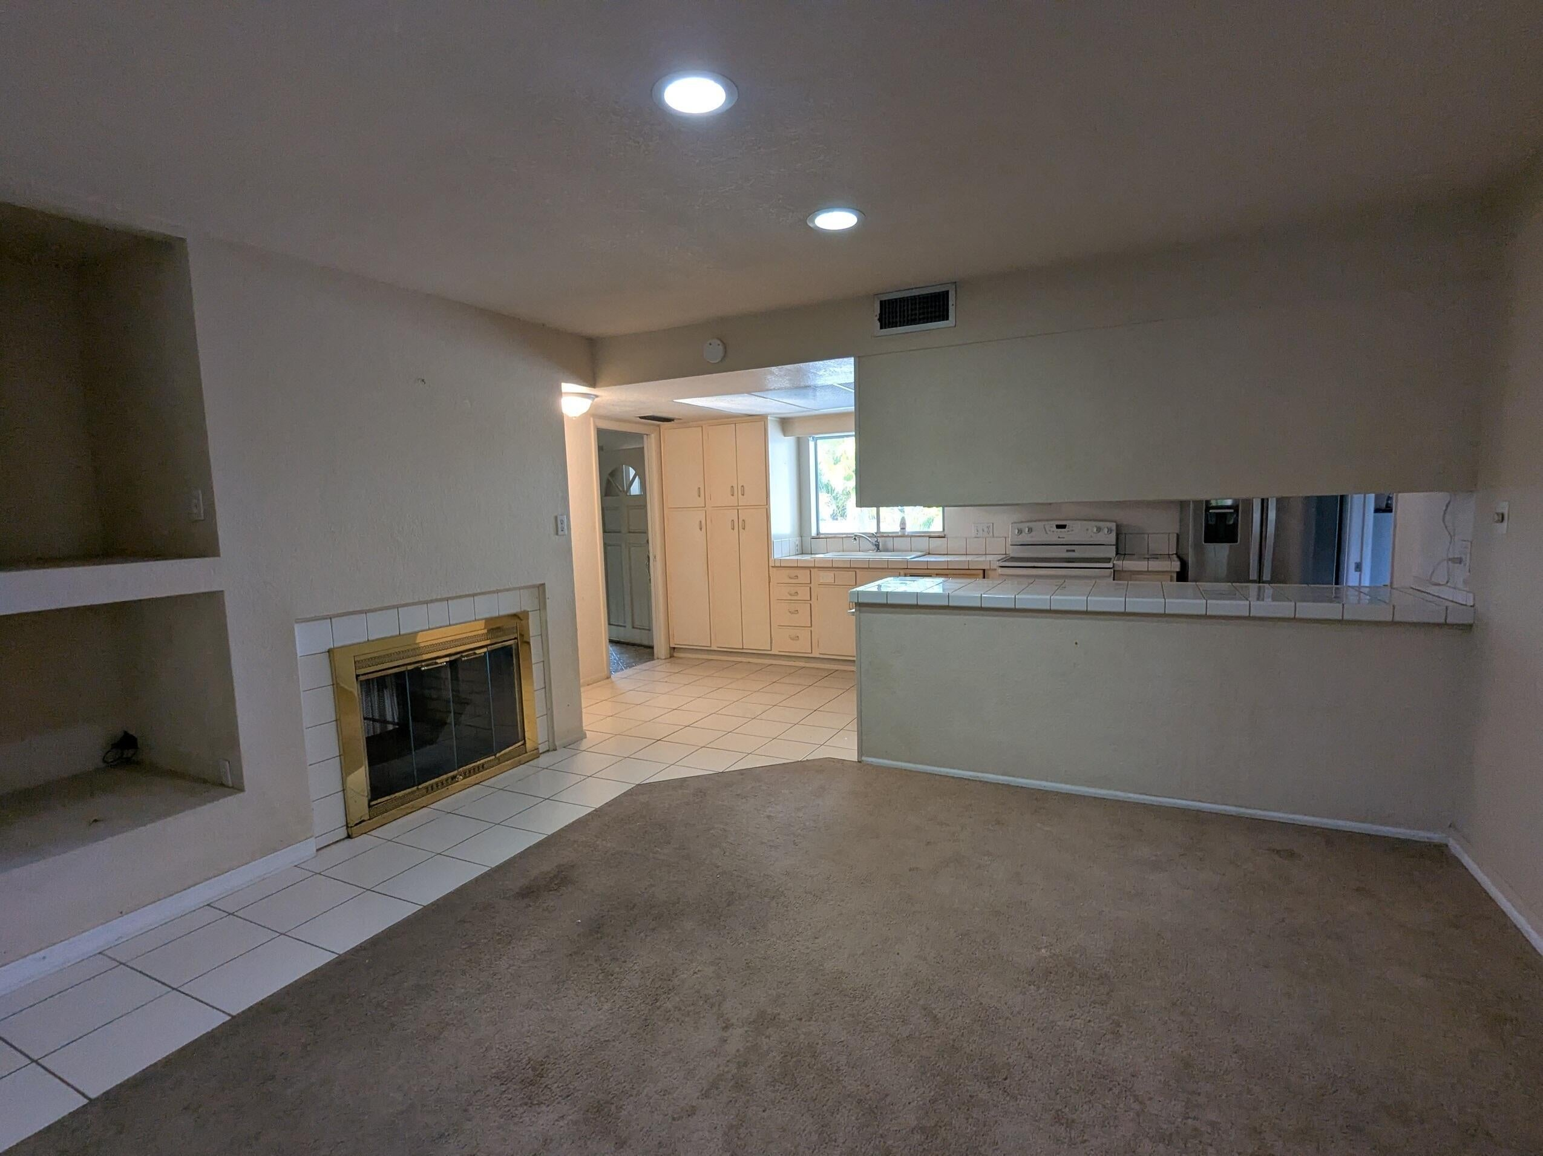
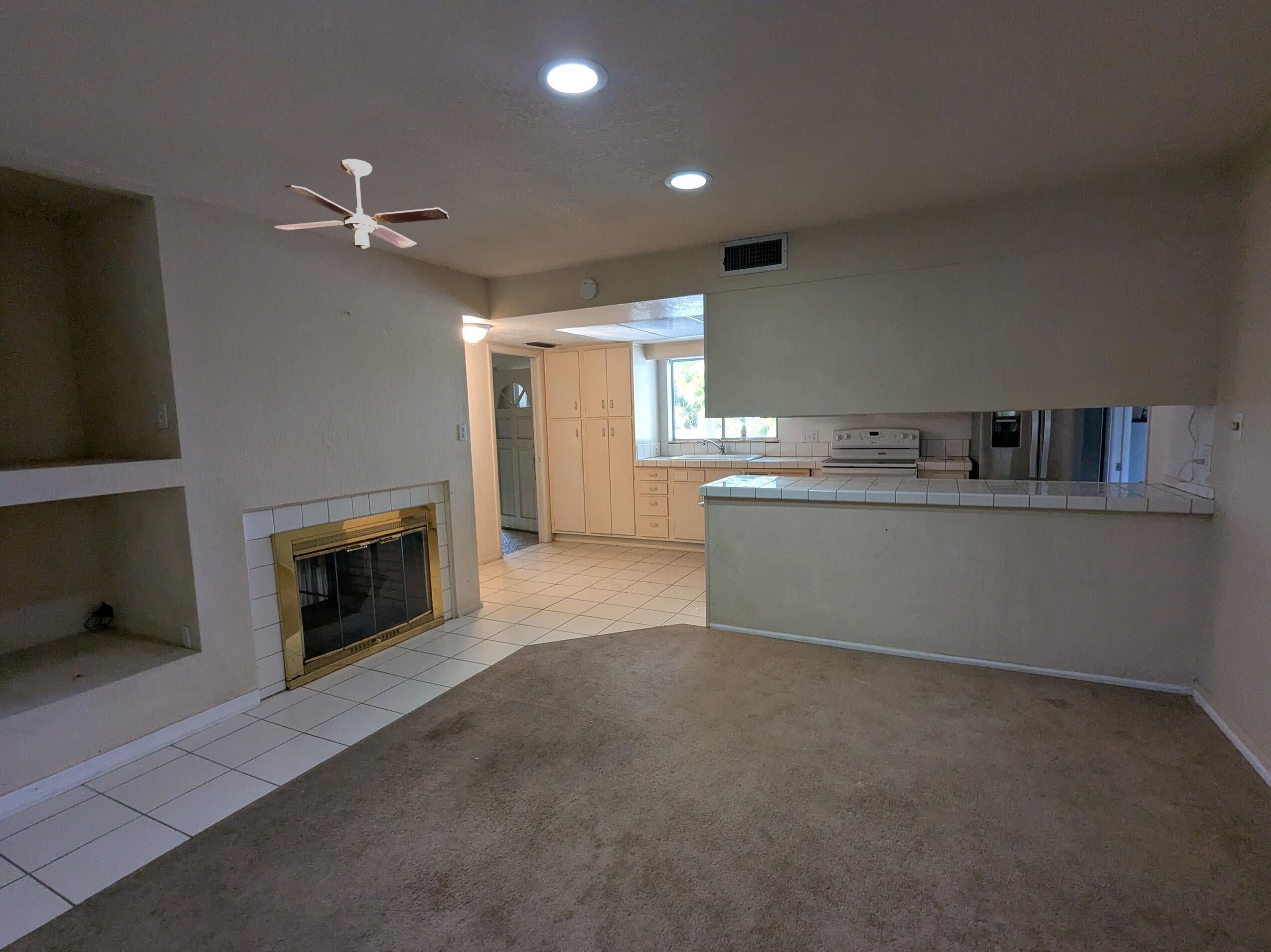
+ ceiling fan (359, 207)
